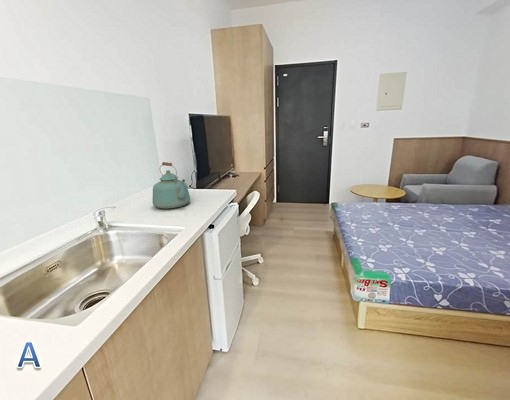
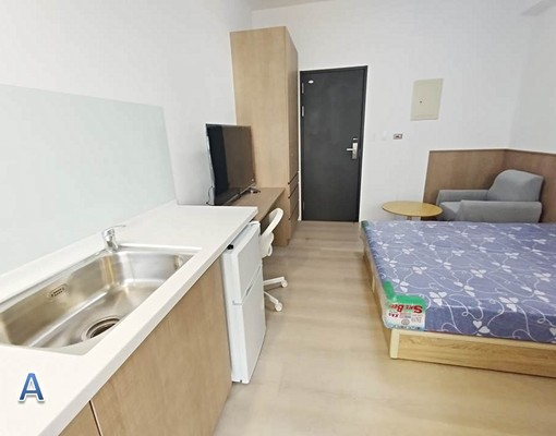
- kettle (171, 184)
